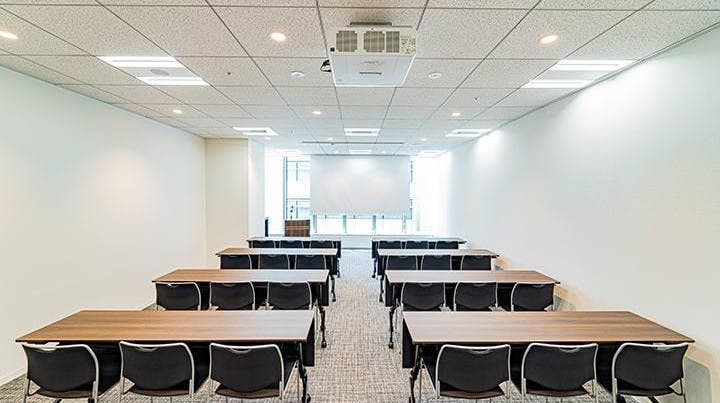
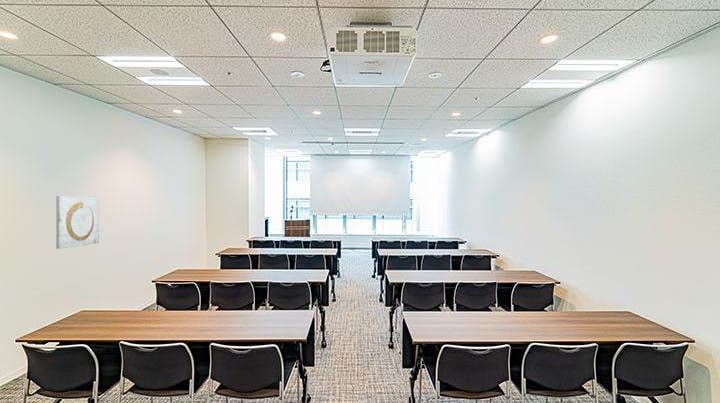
+ wall art (78, 221)
